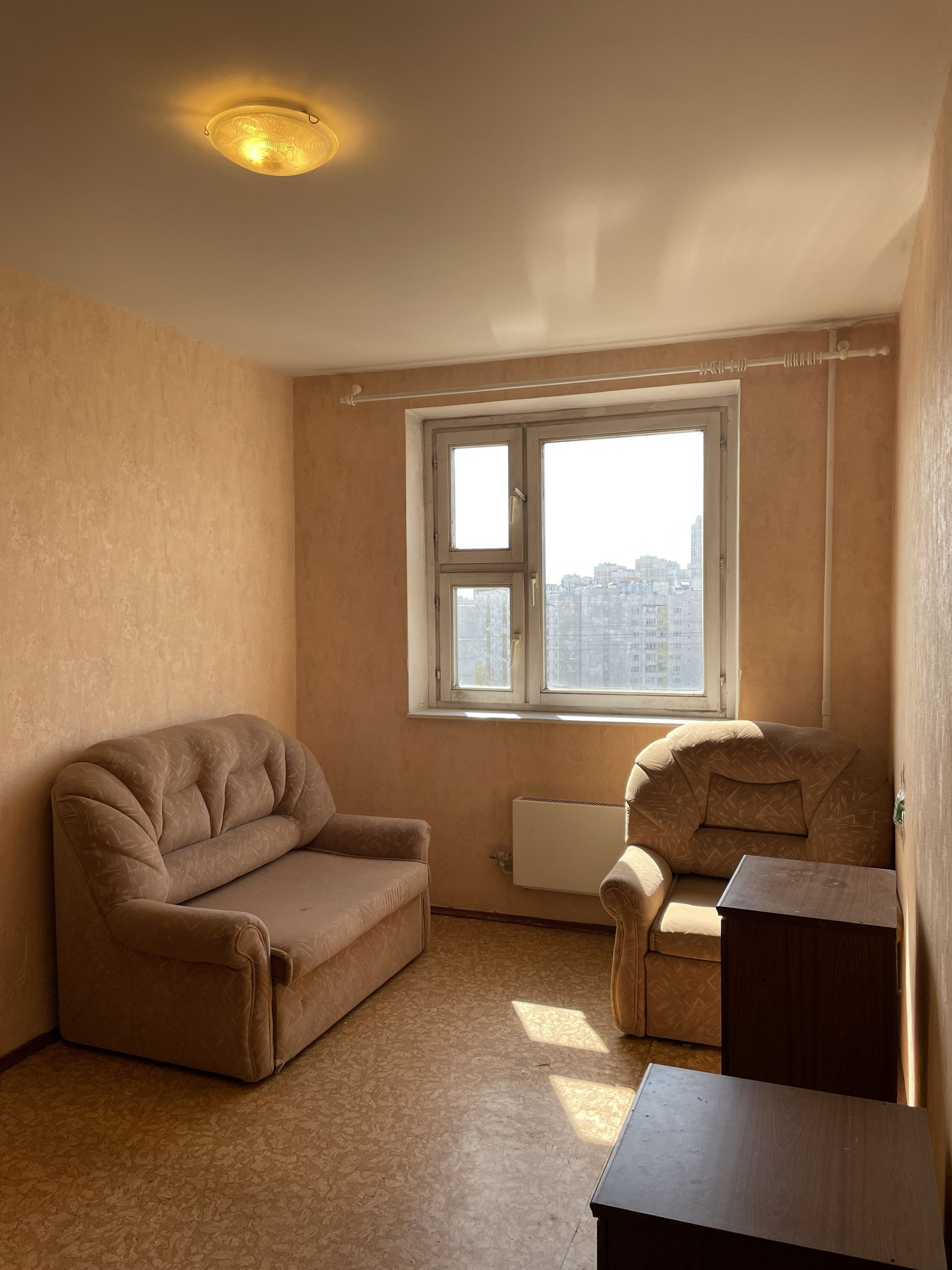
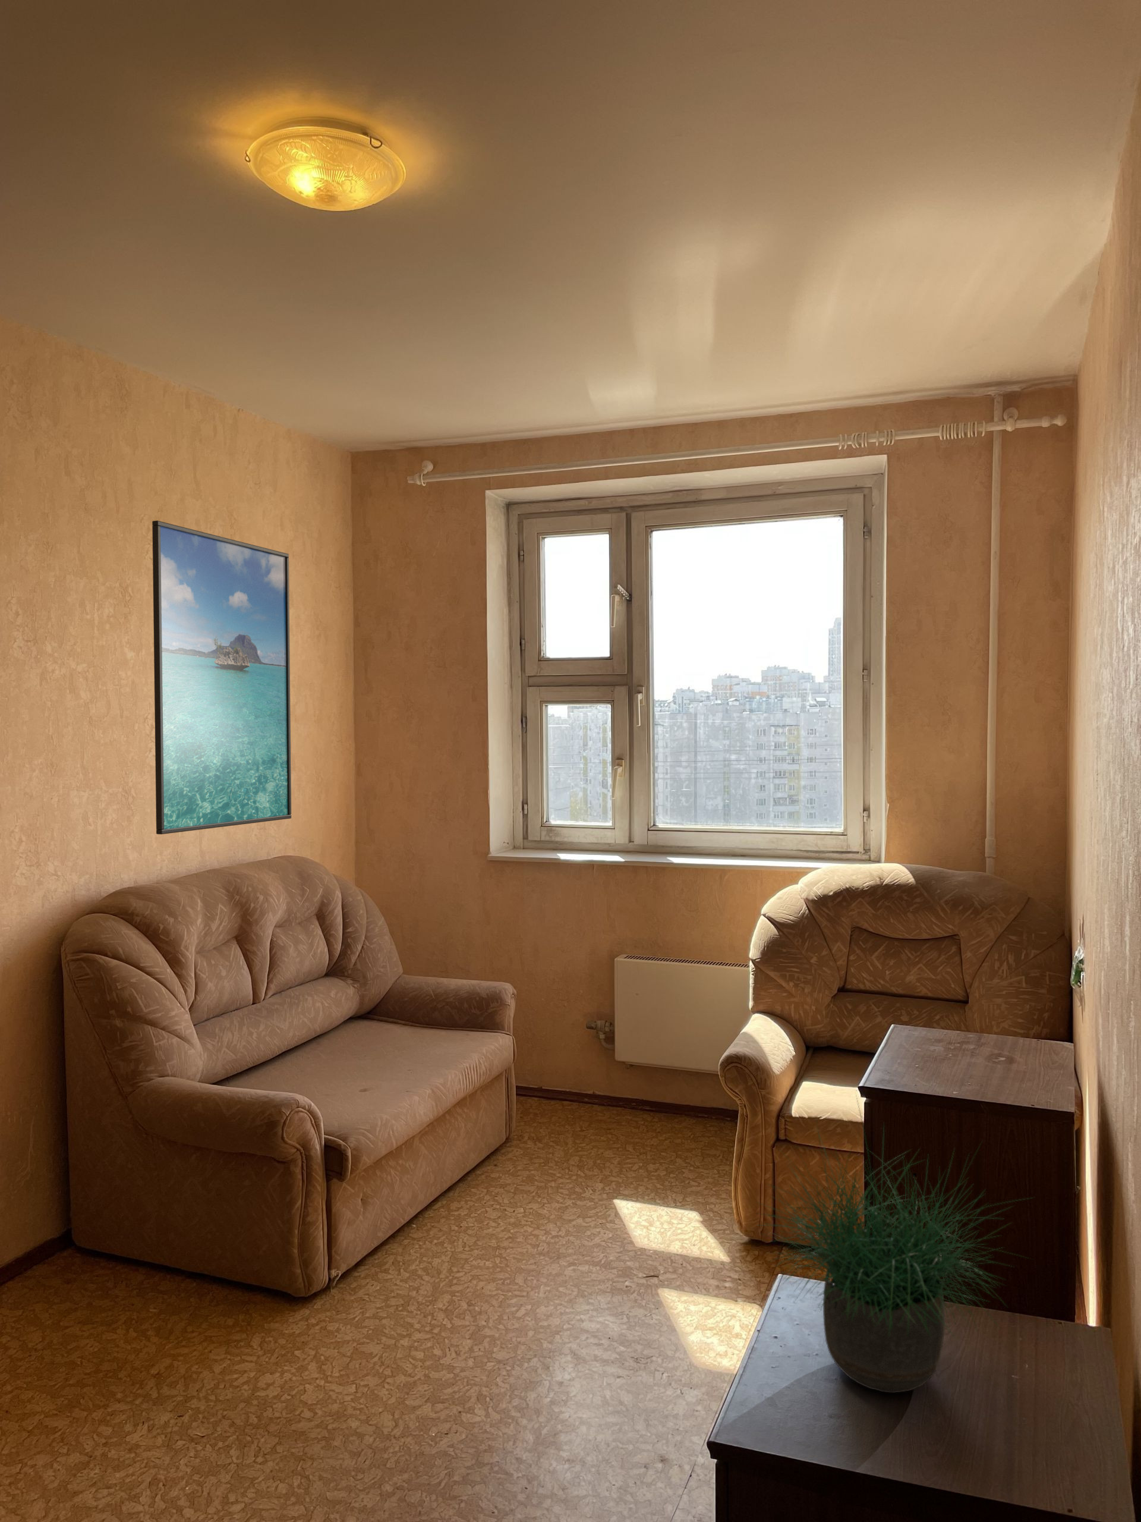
+ potted plant (886, 1240)
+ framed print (228, 683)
